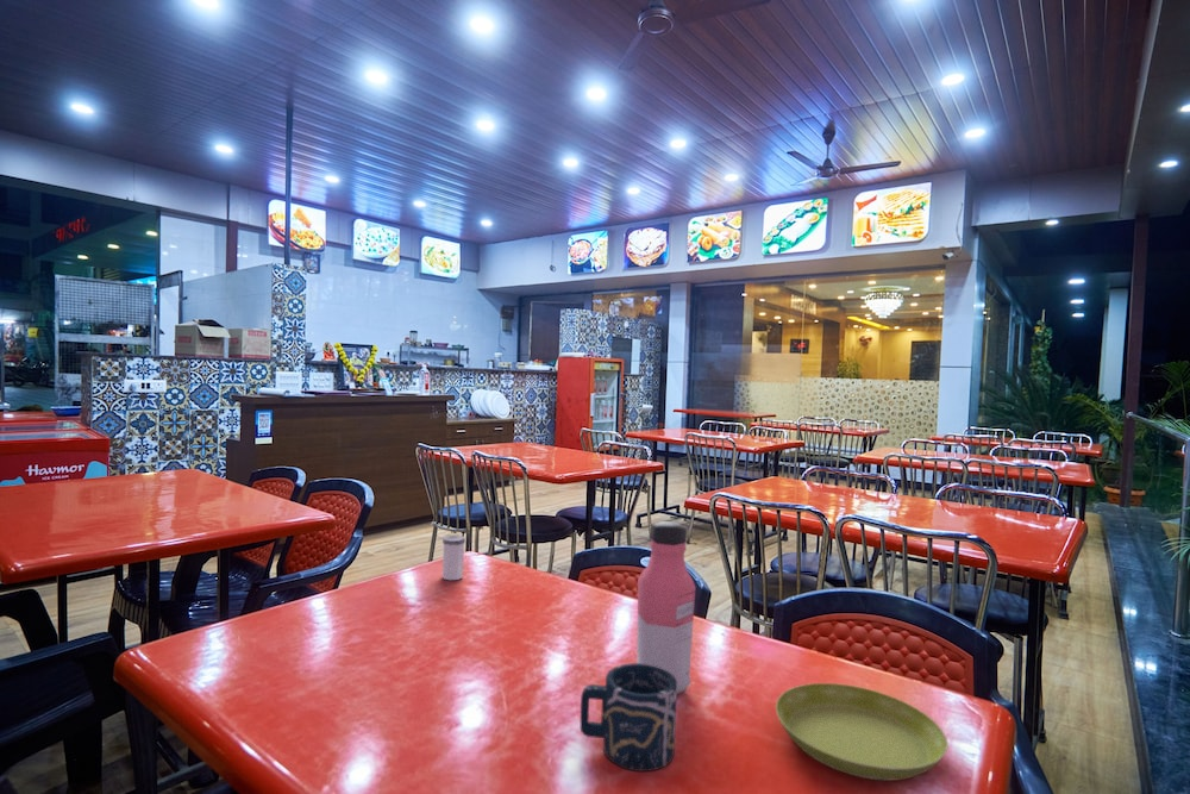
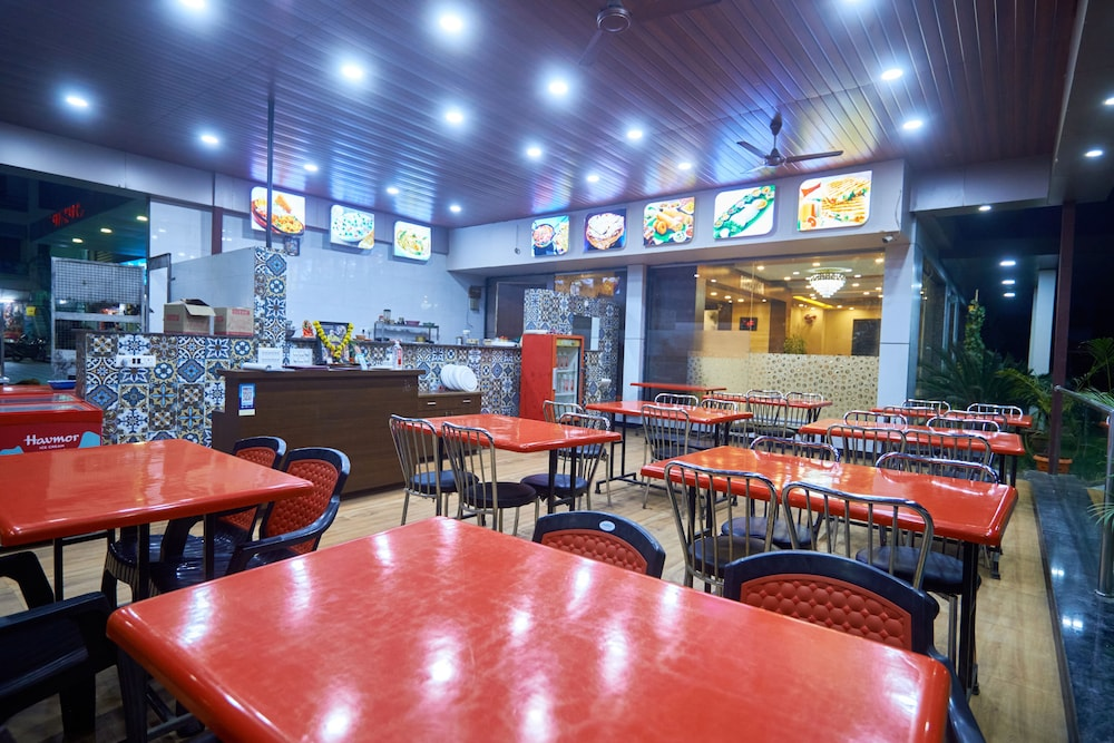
- salt shaker (452, 557)
- cup (627, 713)
- water bottle (665, 605)
- saucer (857, 731)
